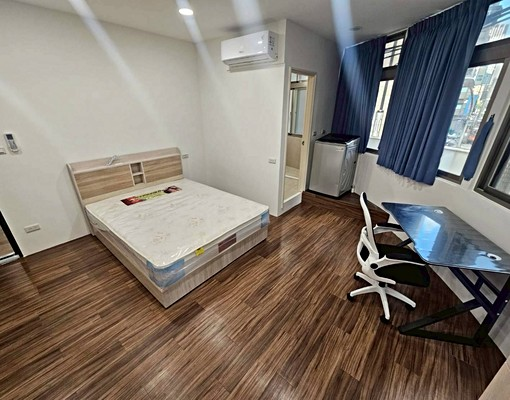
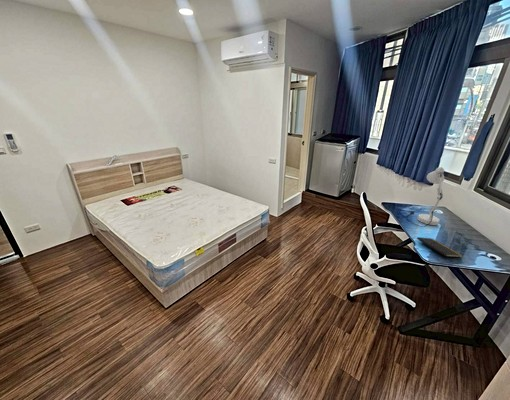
+ notepad (438, 246)
+ desk lamp (437, 197)
